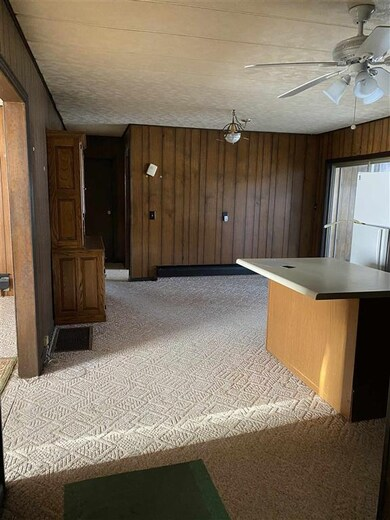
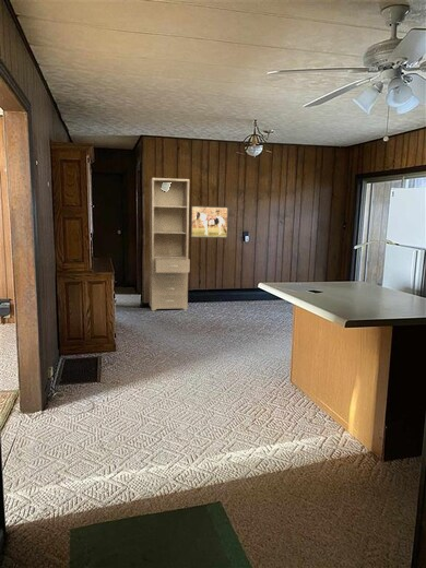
+ storage cabinet (169, 245)
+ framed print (209, 222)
